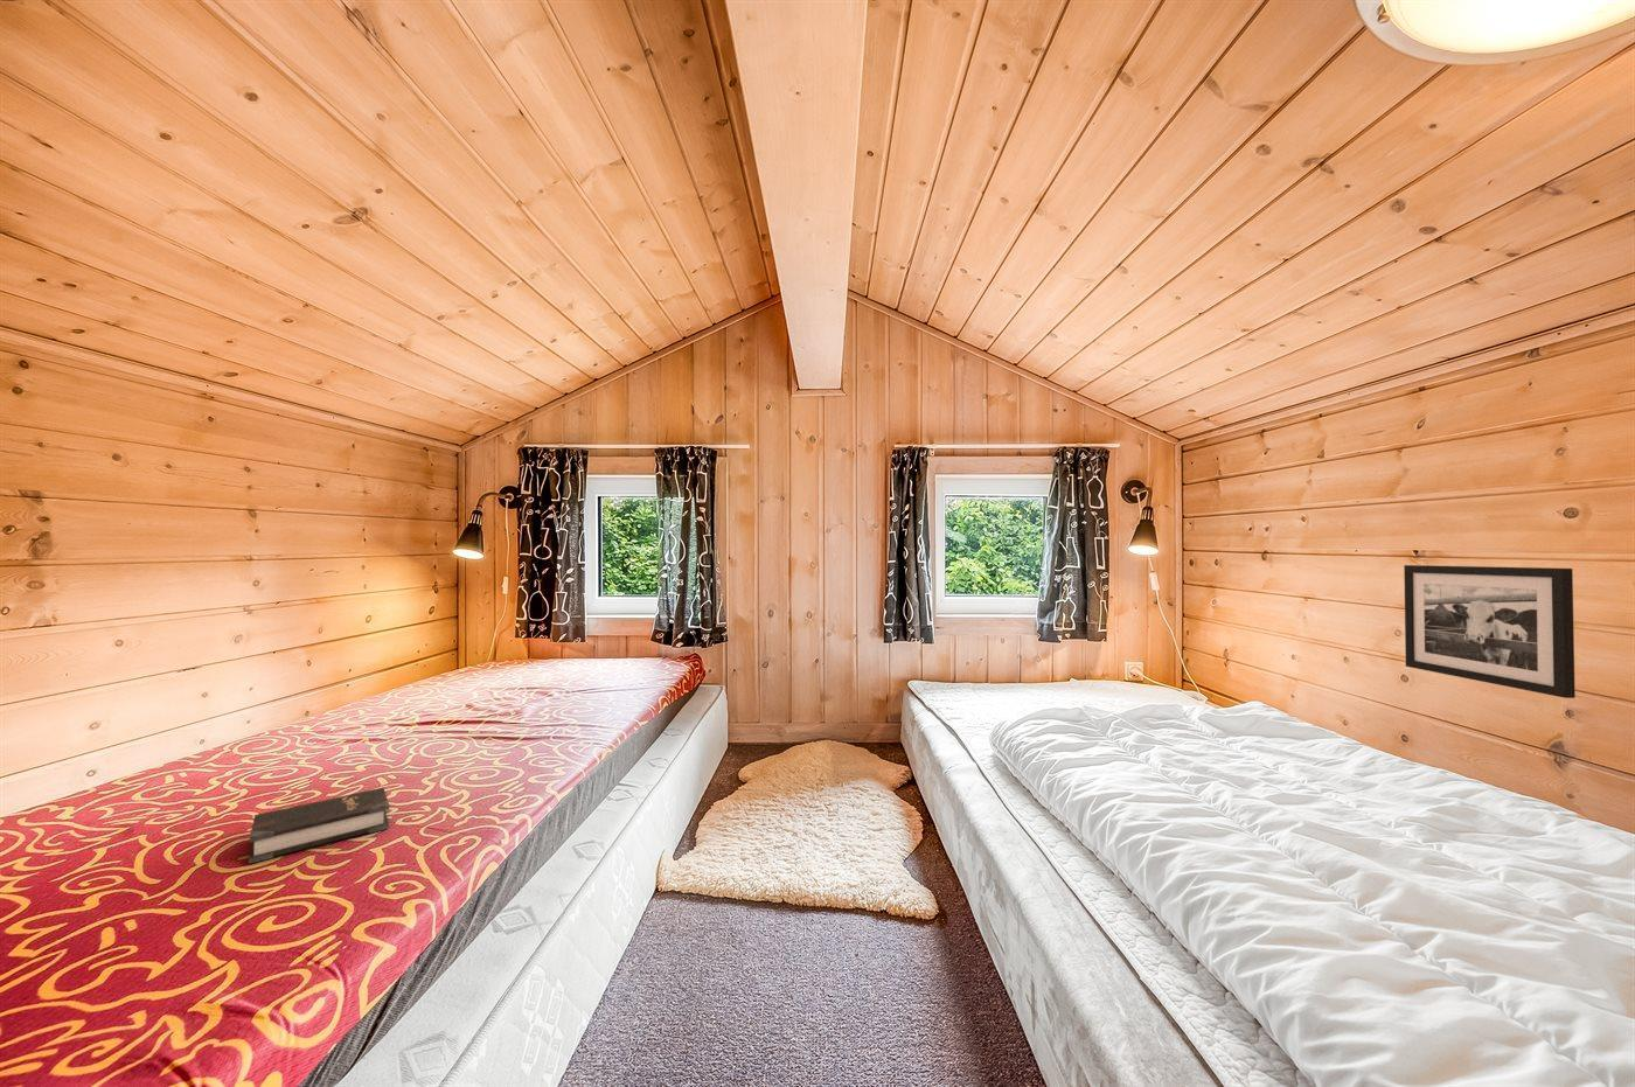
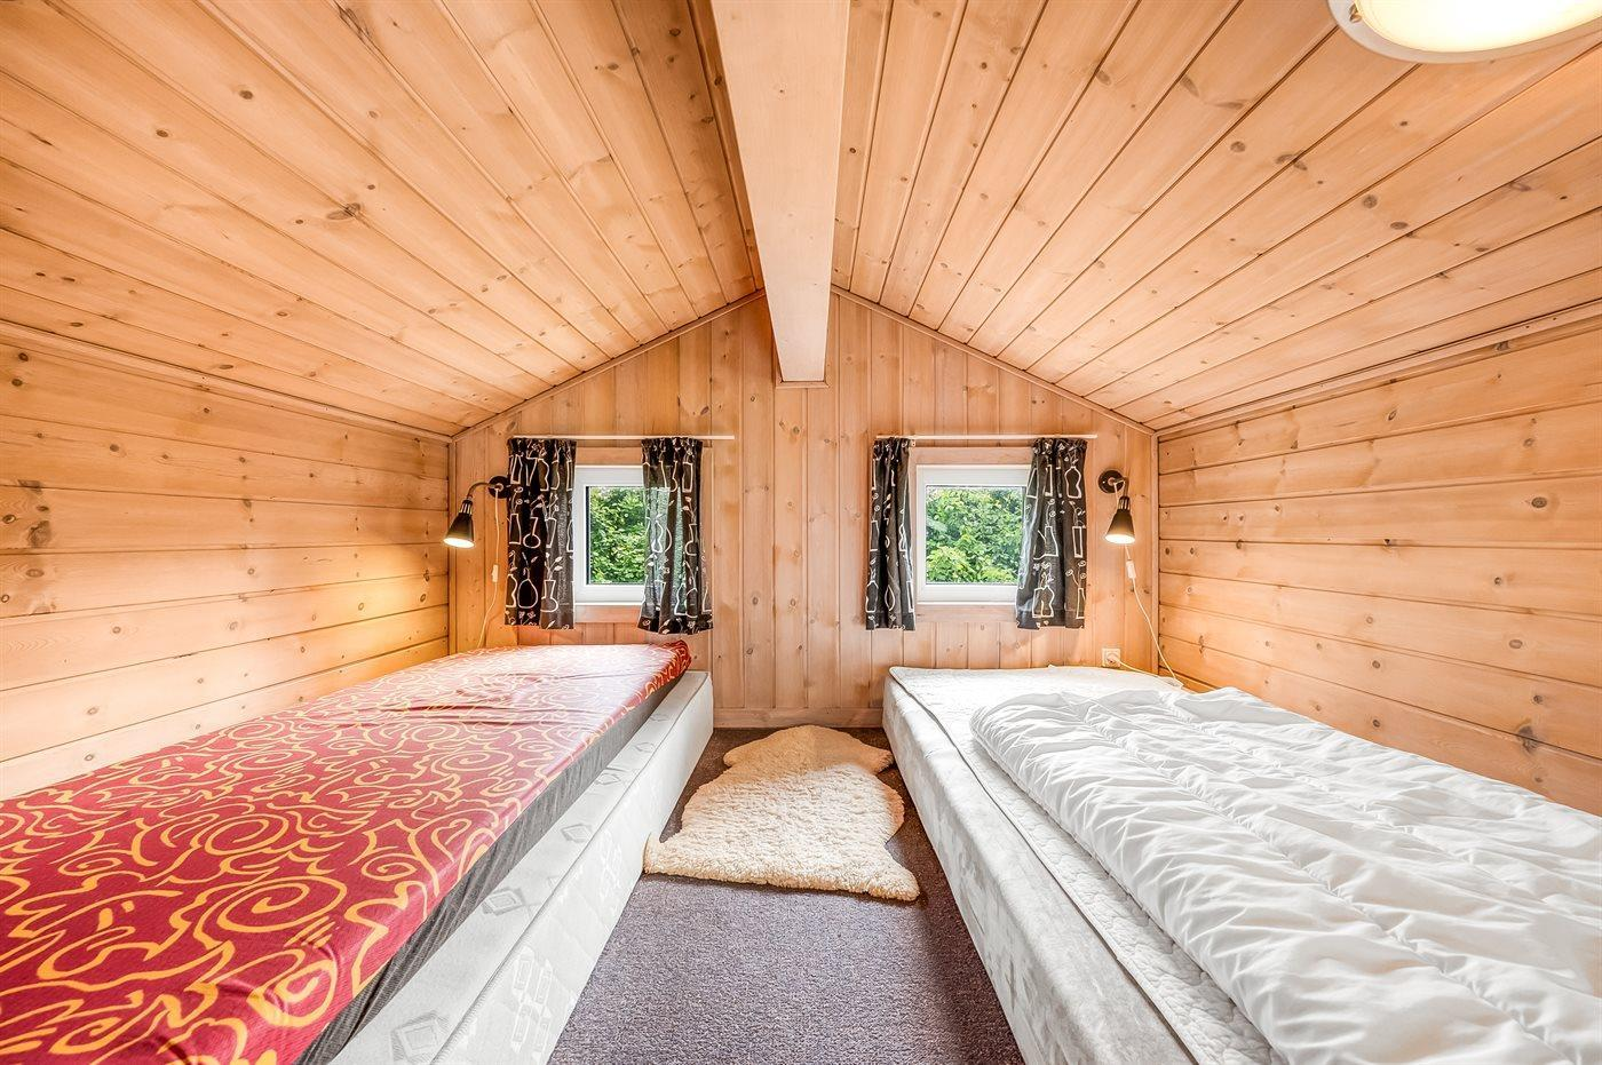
- hardback book (323, 820)
- picture frame (1479, 622)
